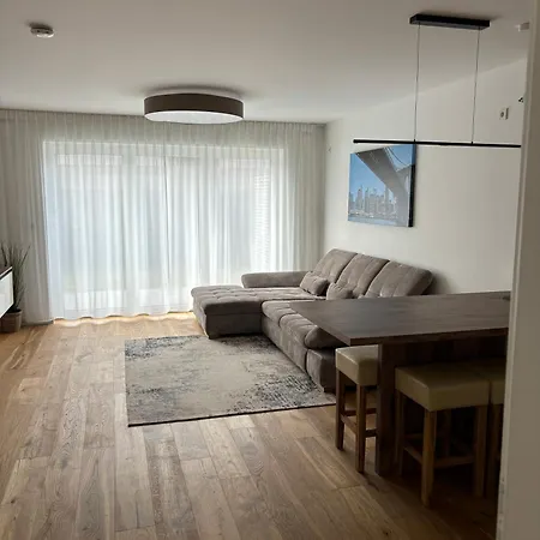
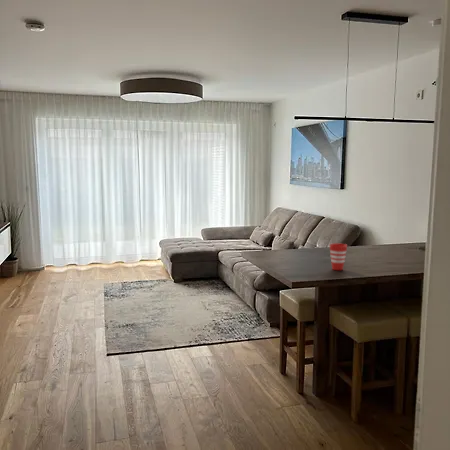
+ cup (337, 257)
